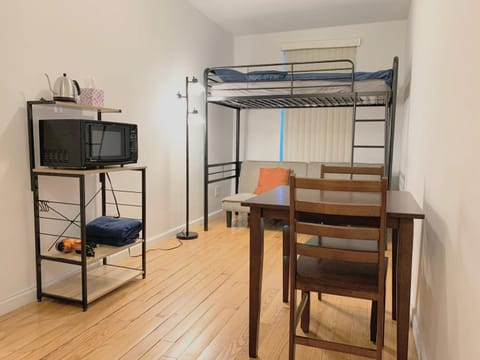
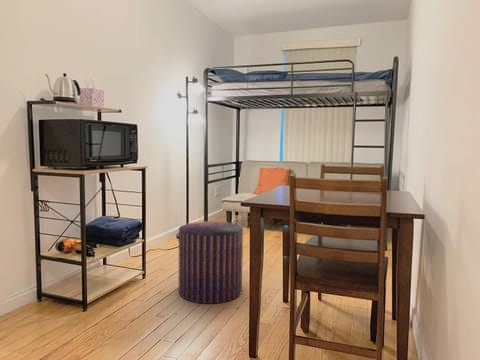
+ stool (210, 259)
